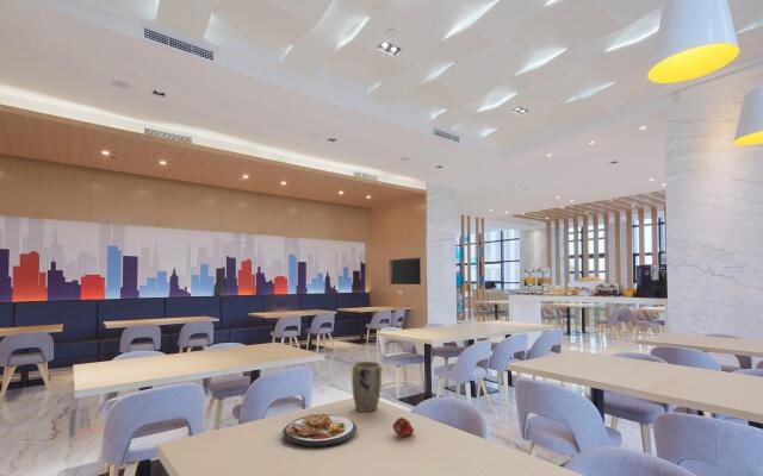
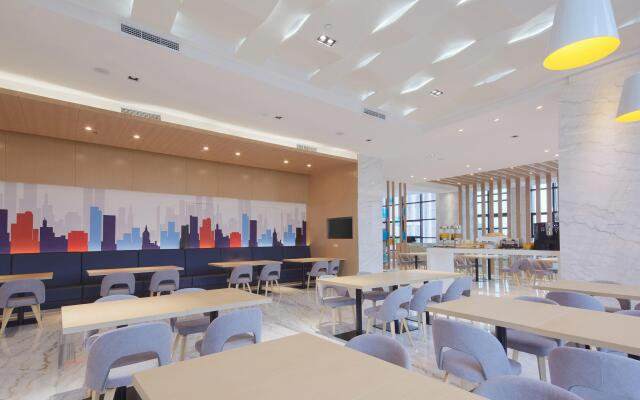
- plate (320, 426)
- plant pot (366, 386)
- fruit (403, 426)
